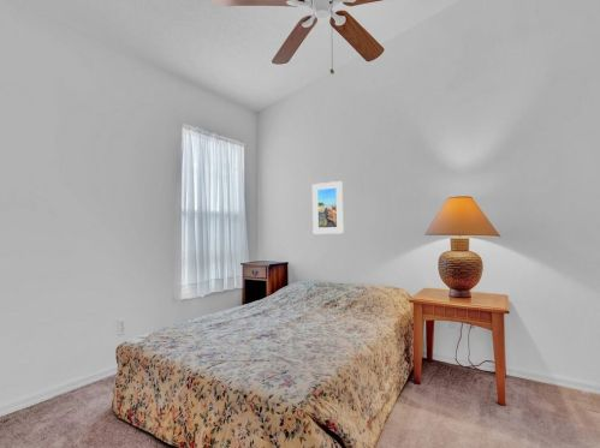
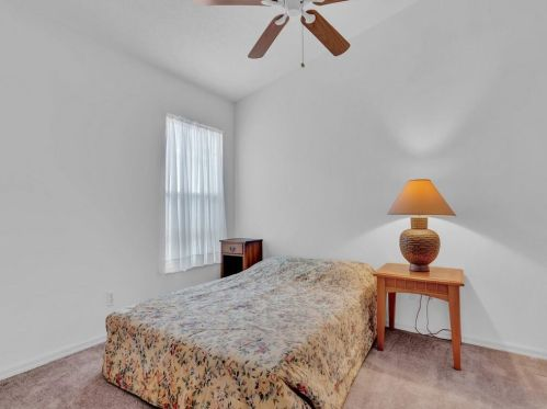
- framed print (327, 208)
